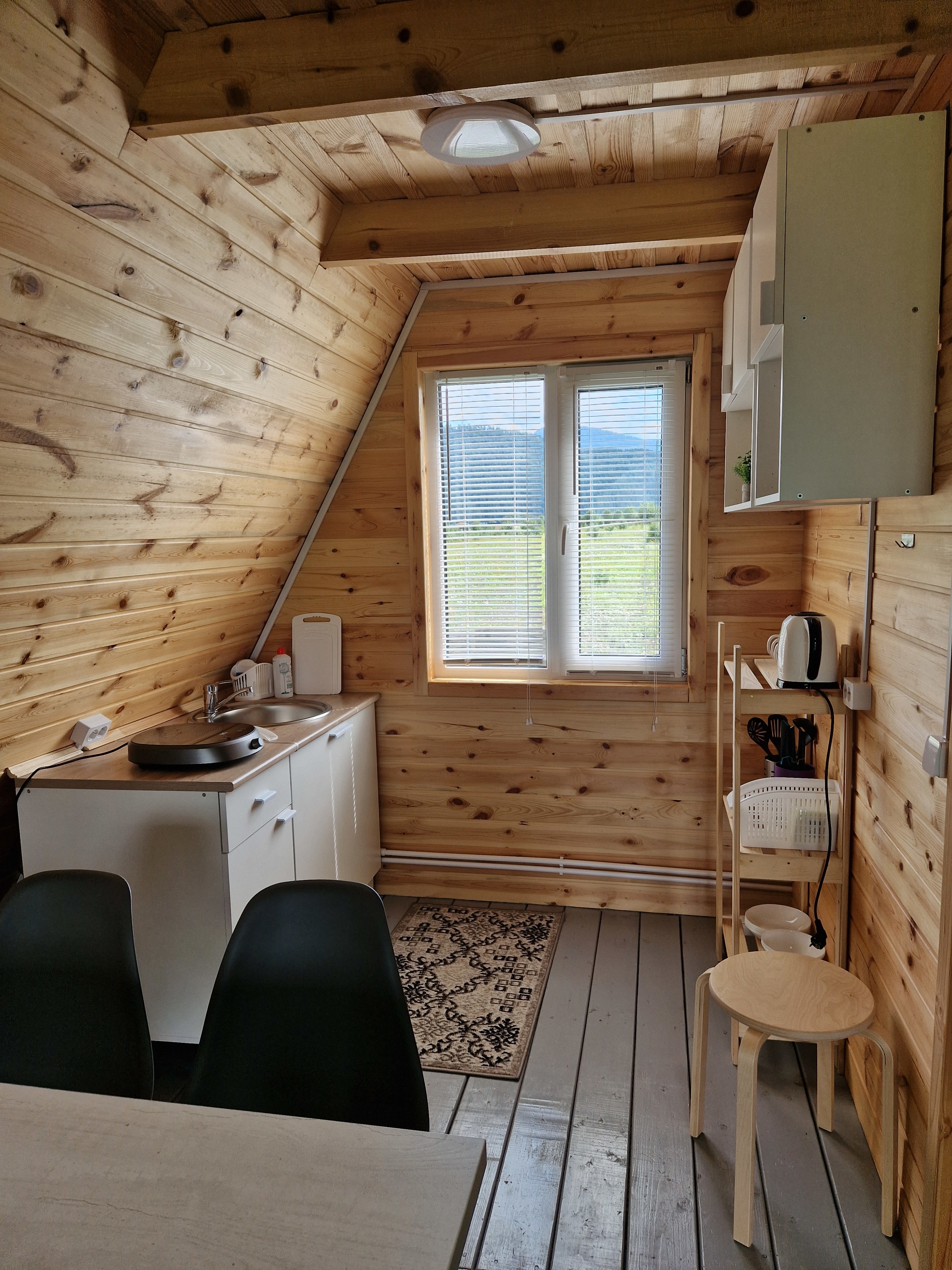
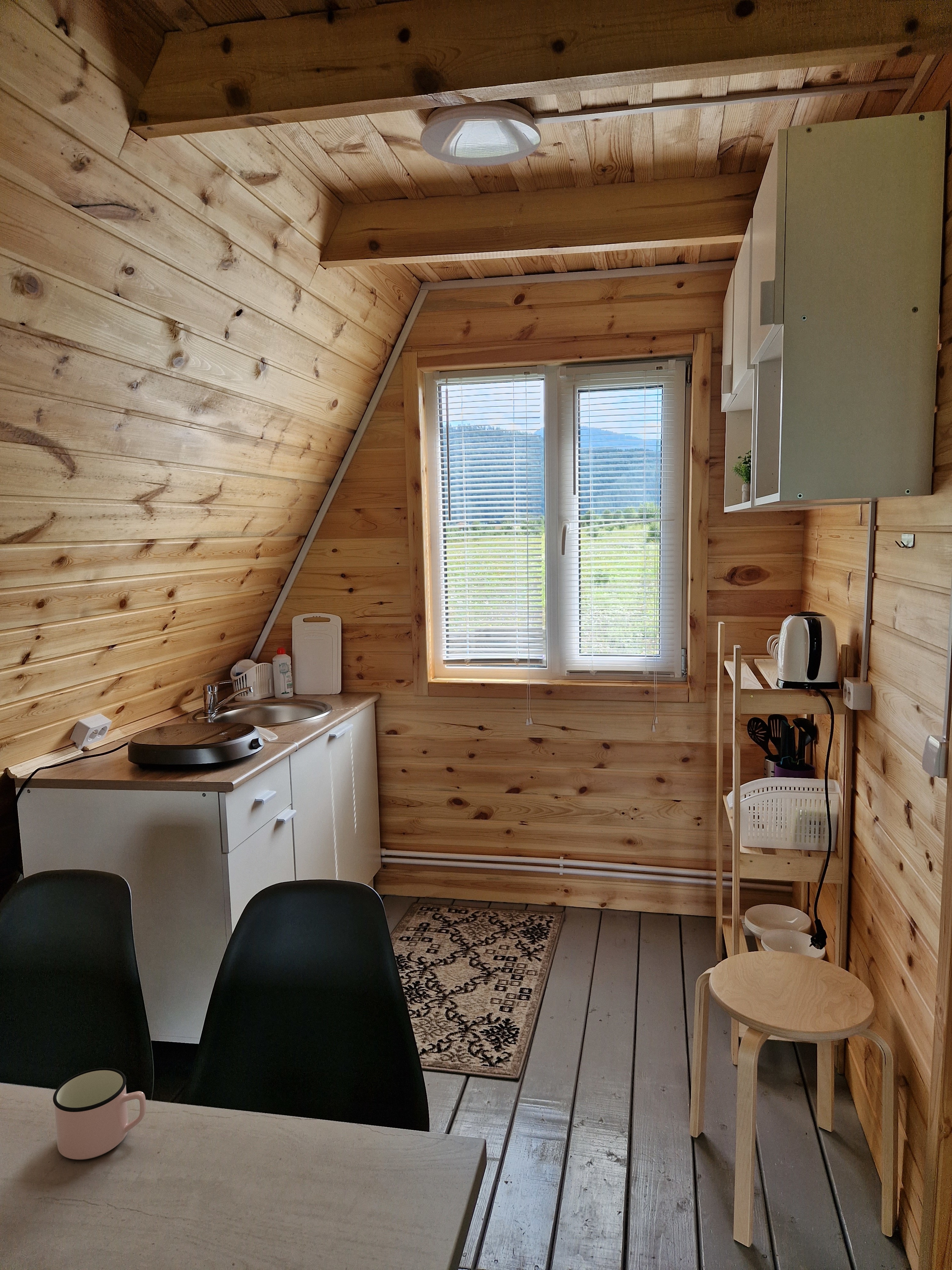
+ mug (102, 1113)
